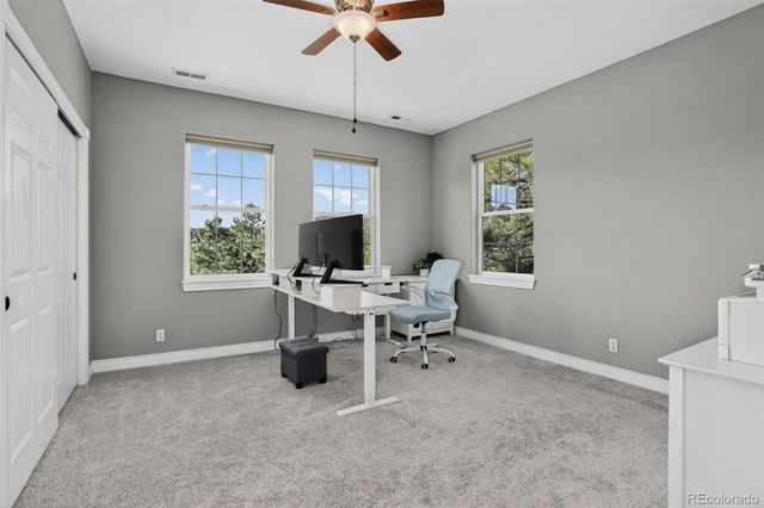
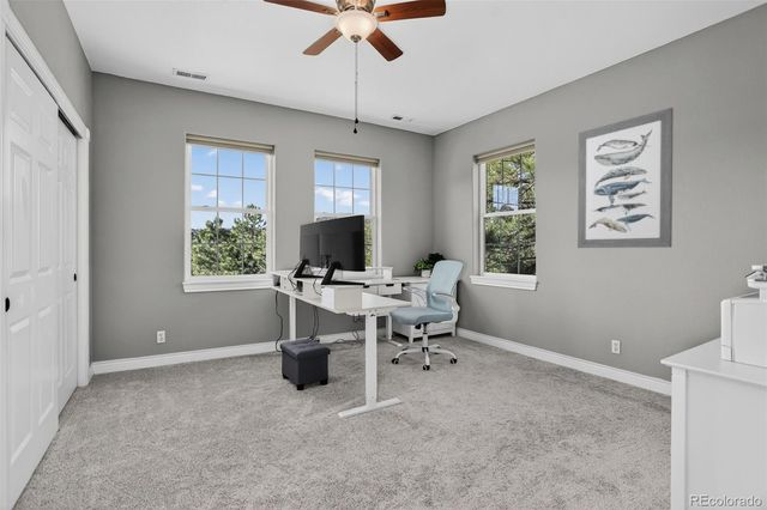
+ wall art (621, 184)
